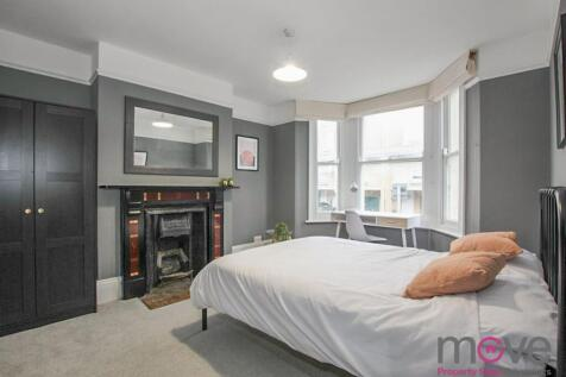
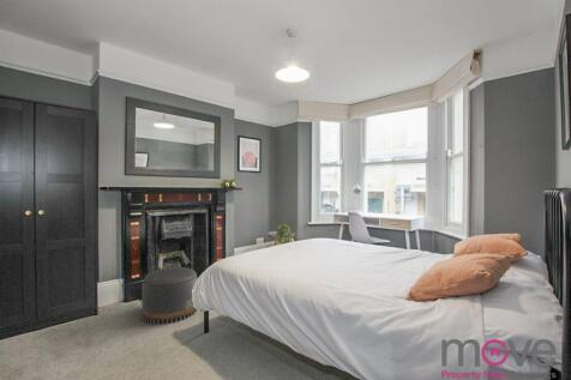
+ pouf (170, 290)
